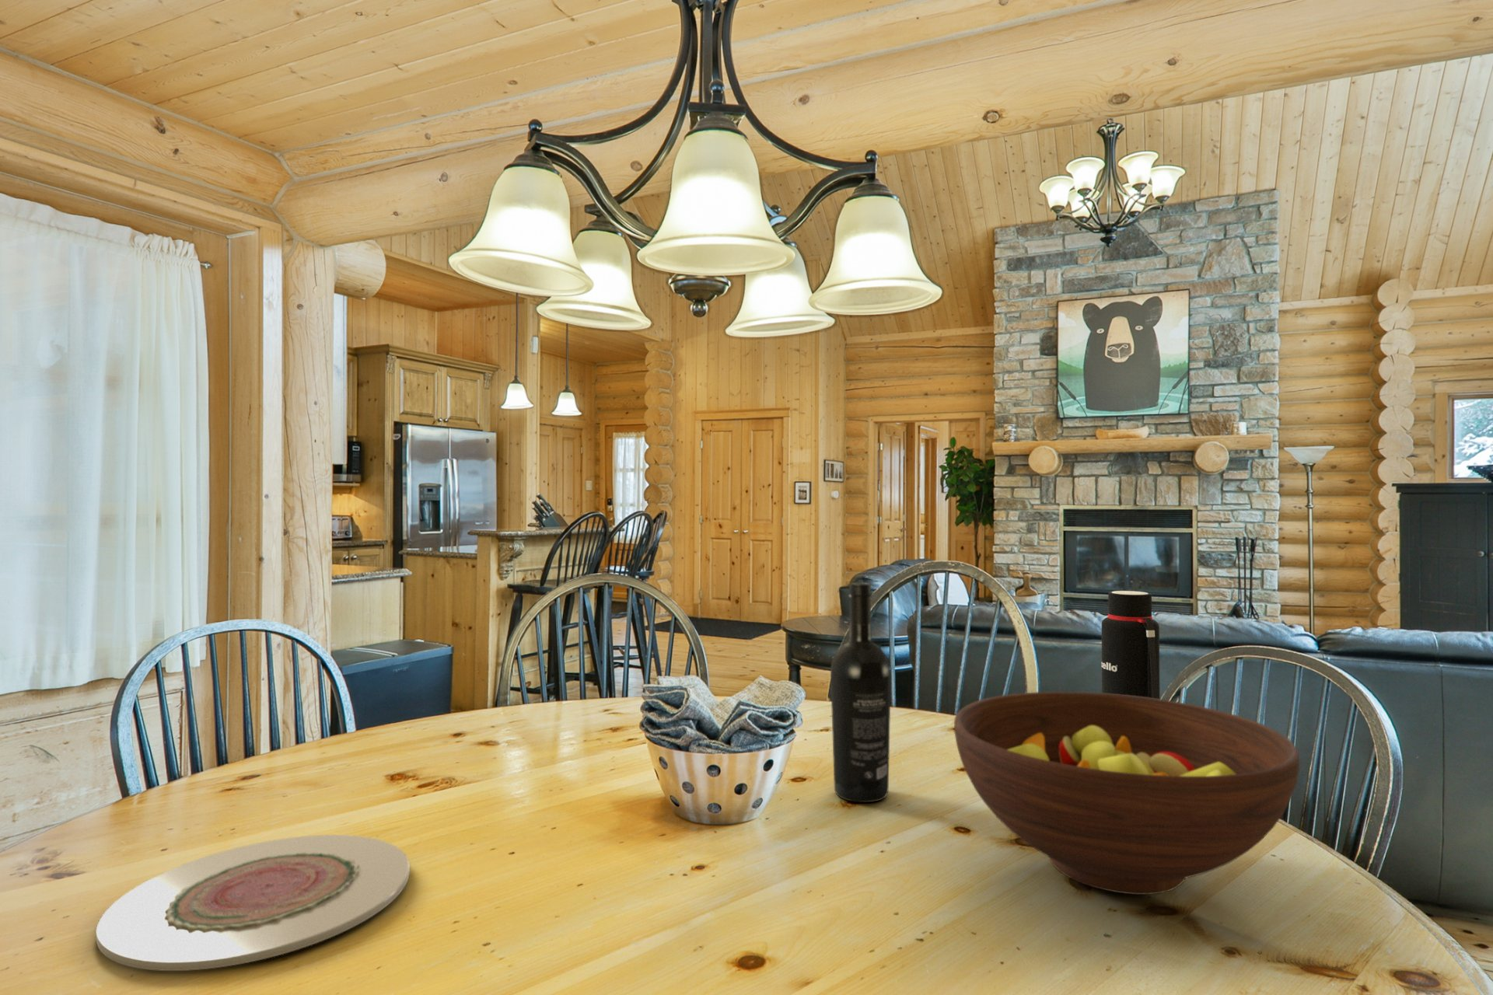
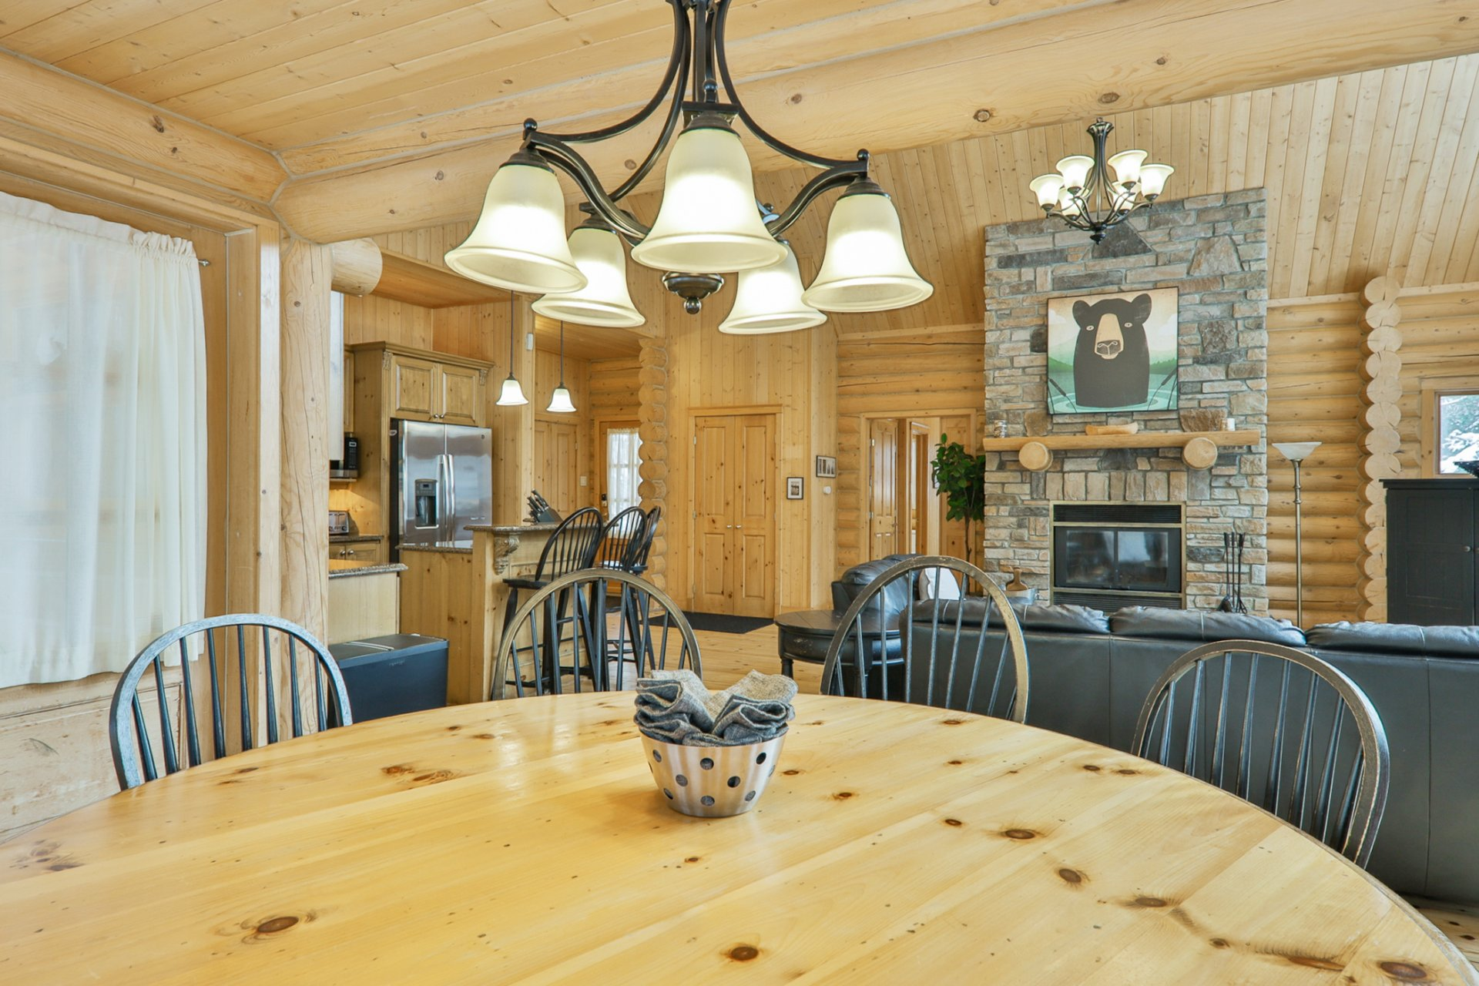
- plate (265, 891)
- fruit bowl (1113, 798)
- water bottle (1133, 685)
- wine bottle (860, 689)
